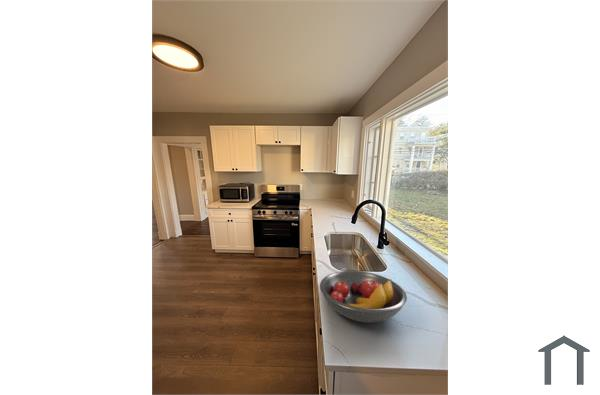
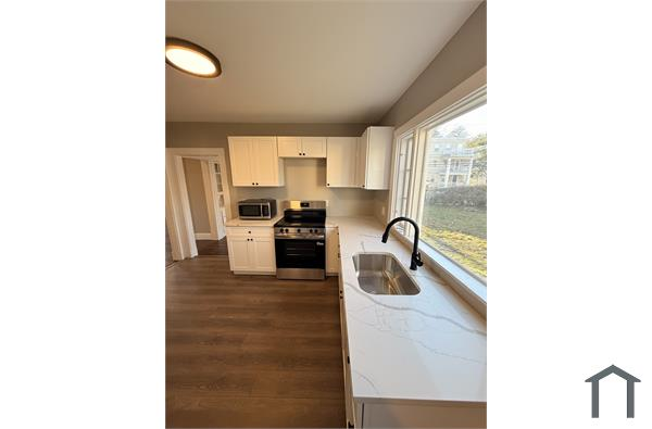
- fruit bowl (360, 294)
